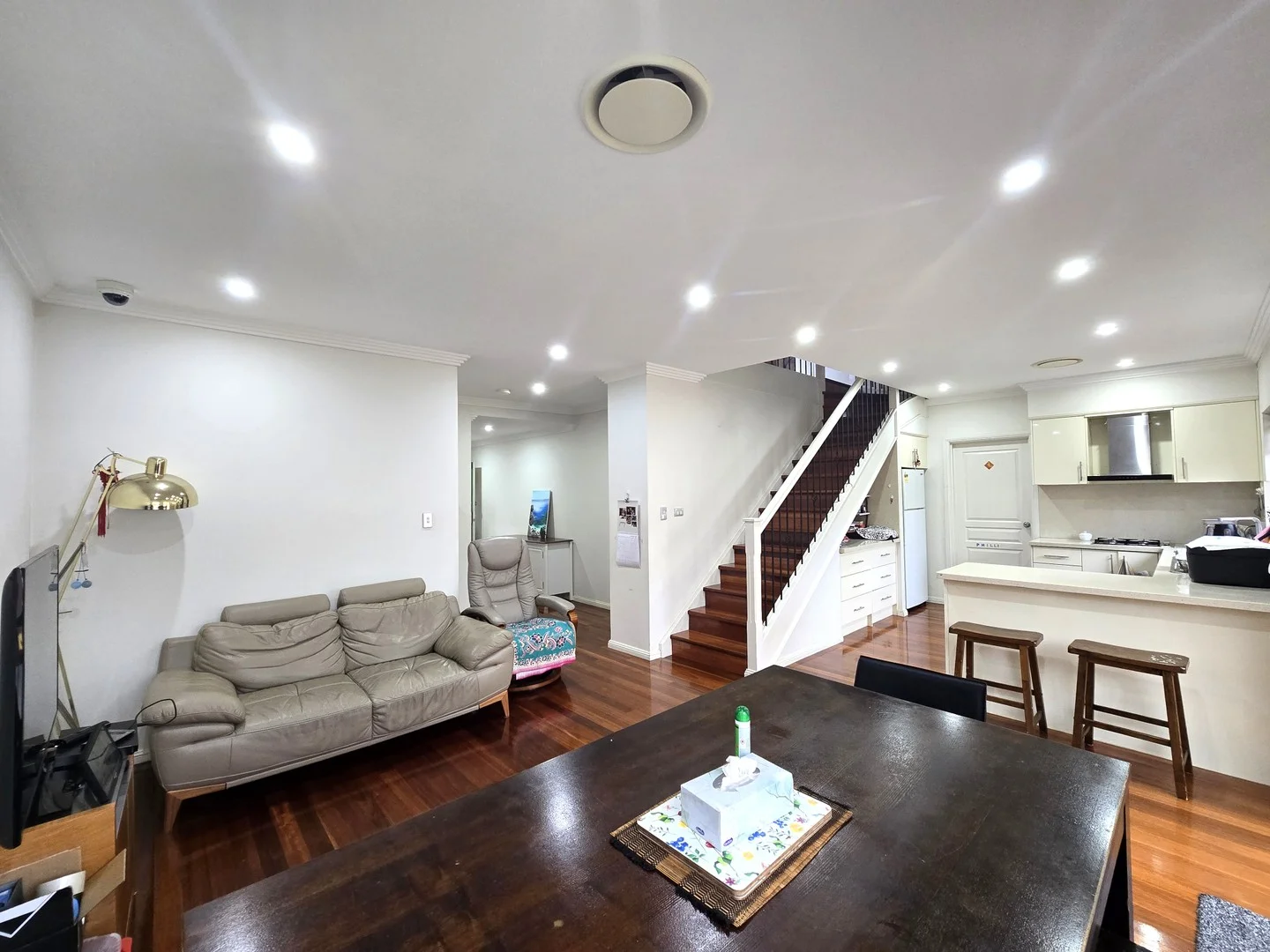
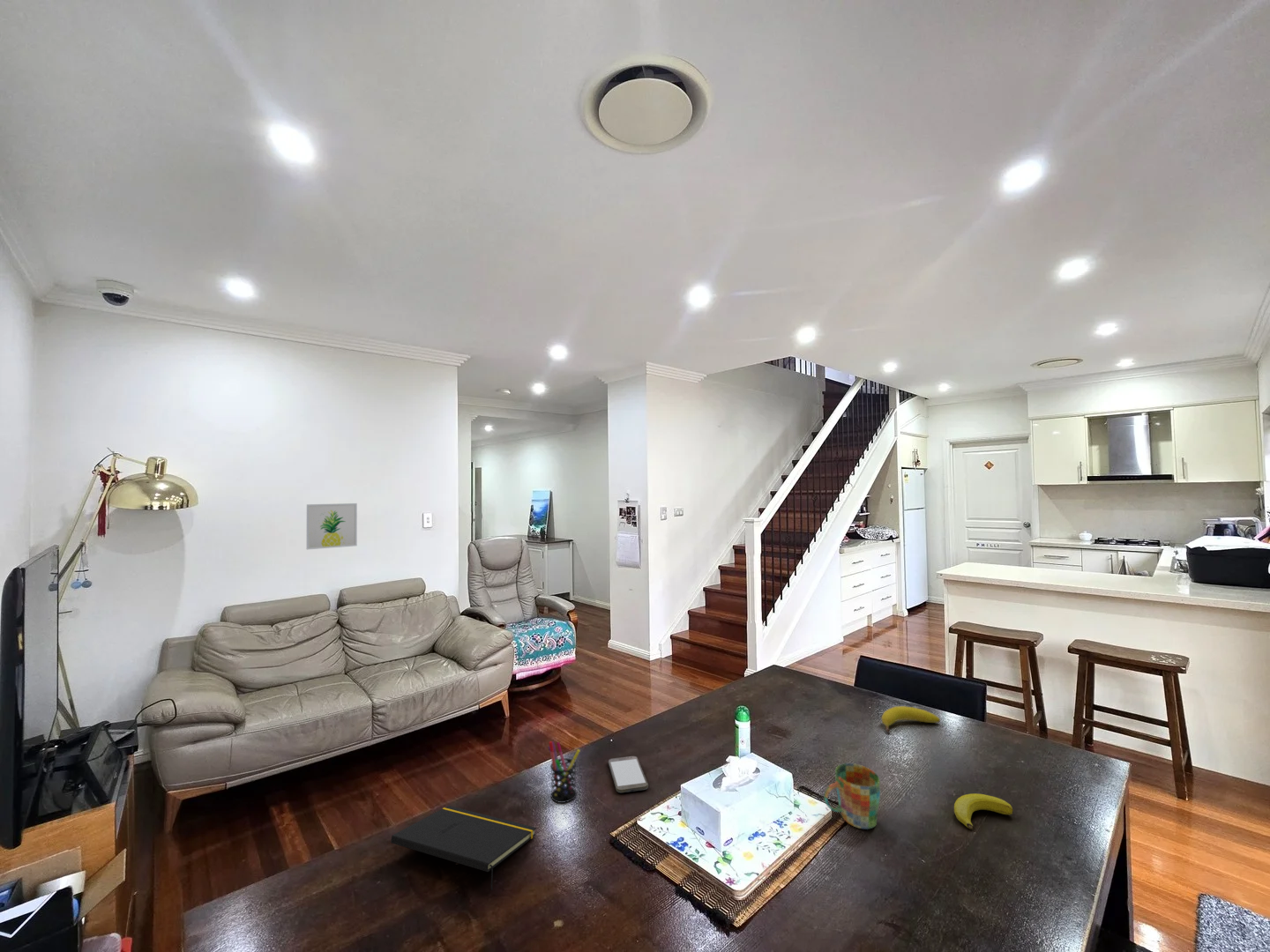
+ smartphone (627, 773)
+ pen holder (561, 770)
+ wall art (332, 525)
+ banana (979, 807)
+ mug (850, 797)
+ fruit (907, 716)
+ notepad (466, 835)
